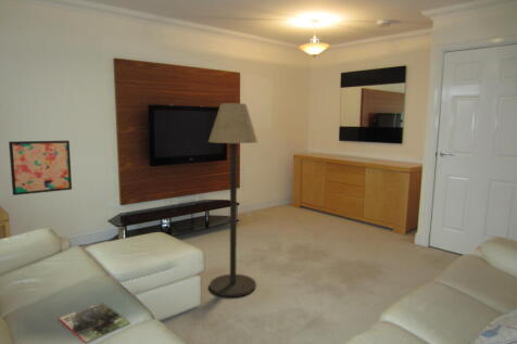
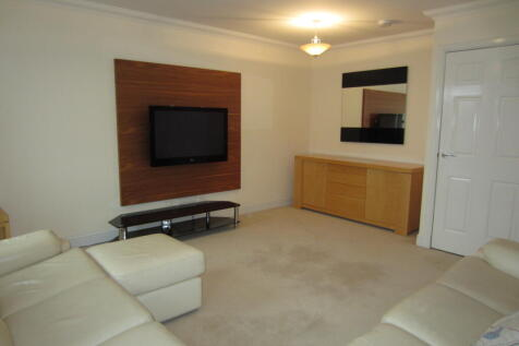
- magazine (93, 320)
- wall art (41, 166)
- floor lamp (232, 198)
